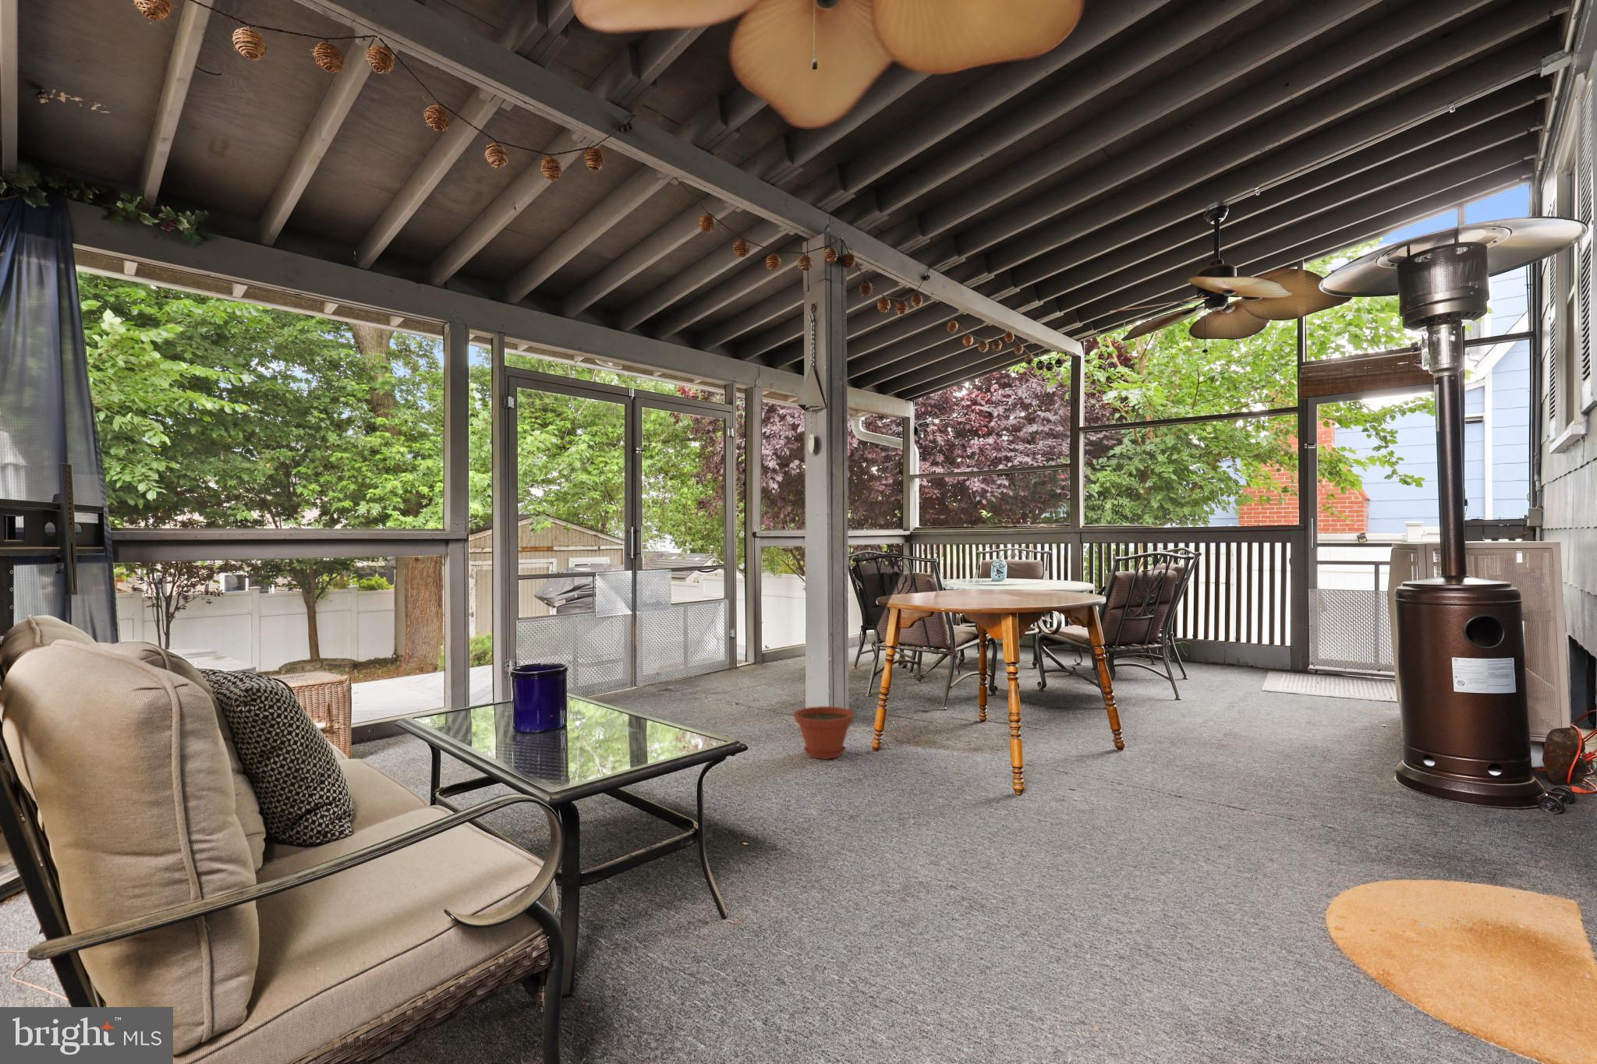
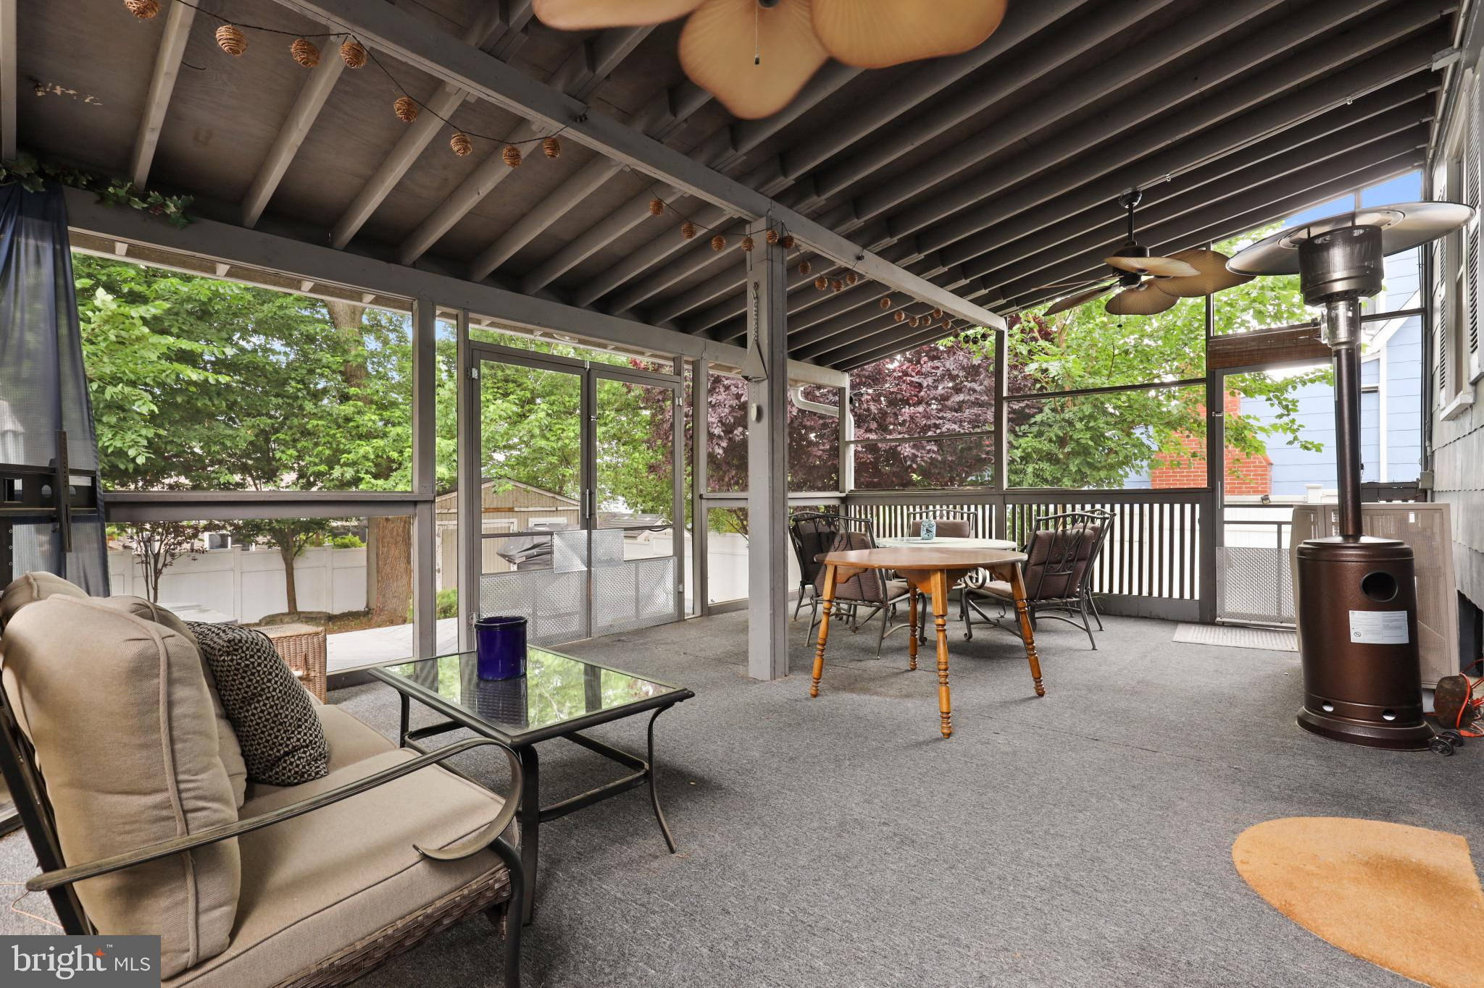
- plant pot (824, 734)
